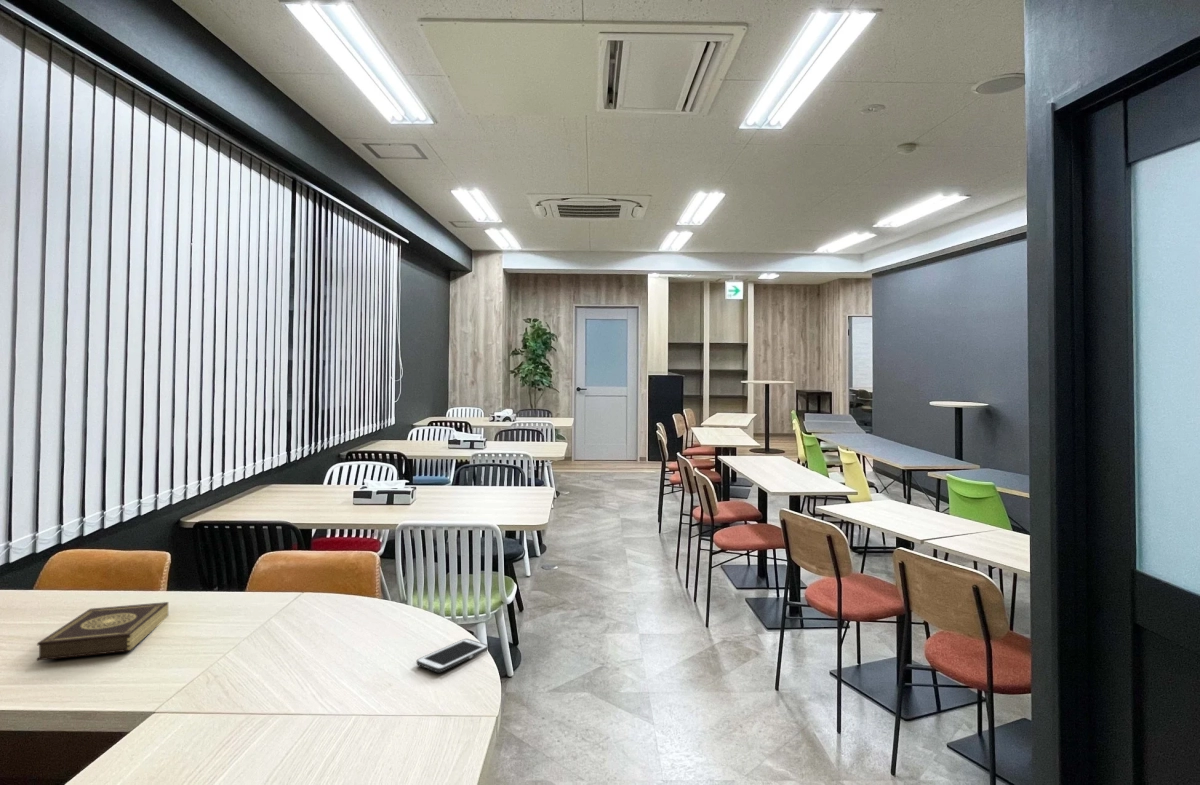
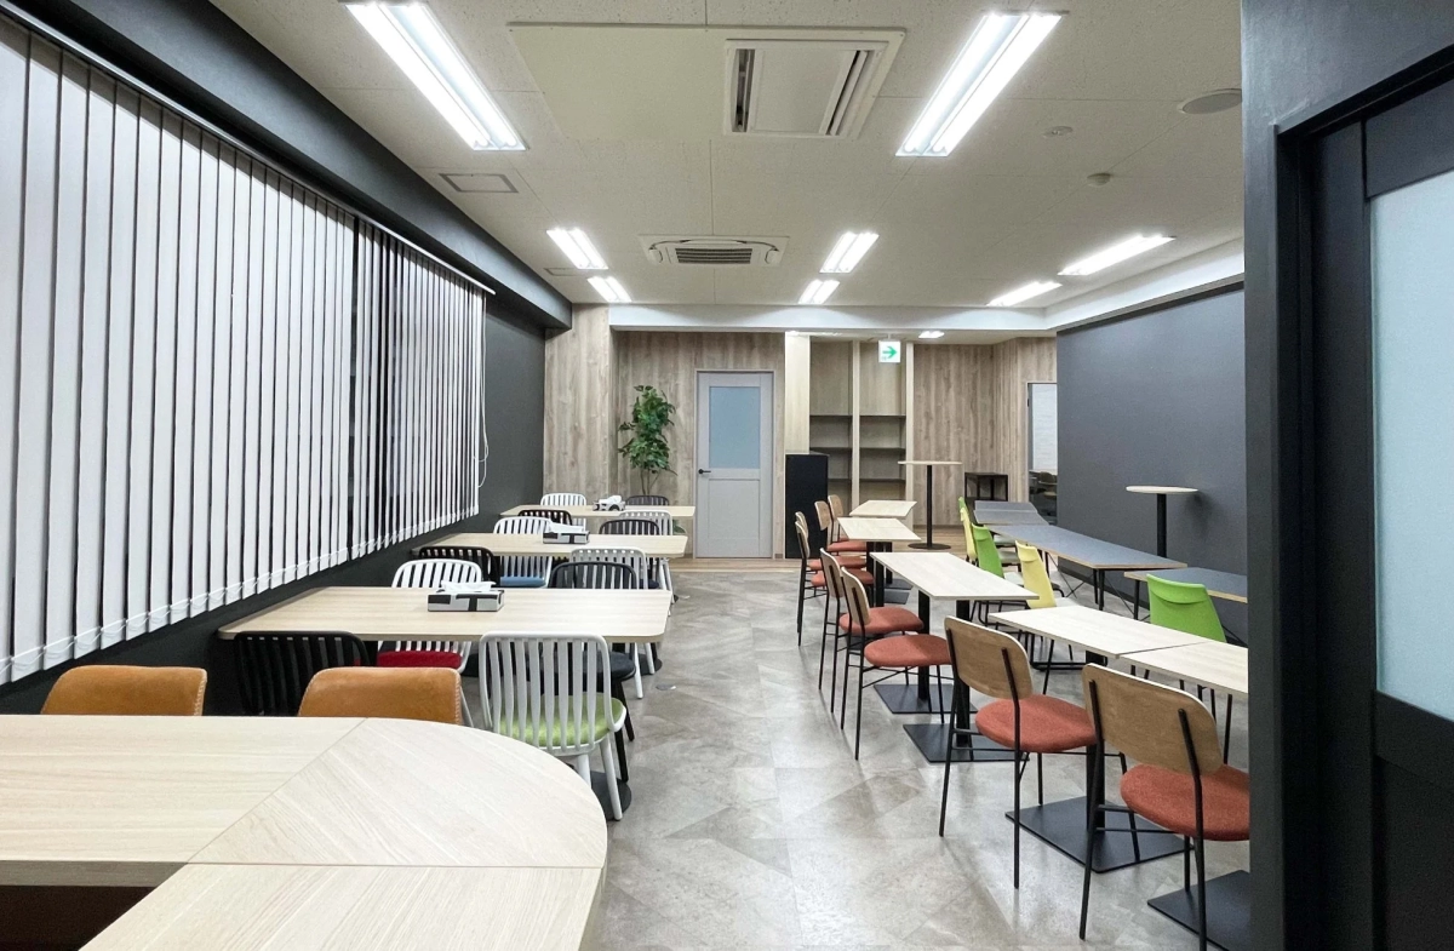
- book (108, 628)
- cell phone (453, 654)
